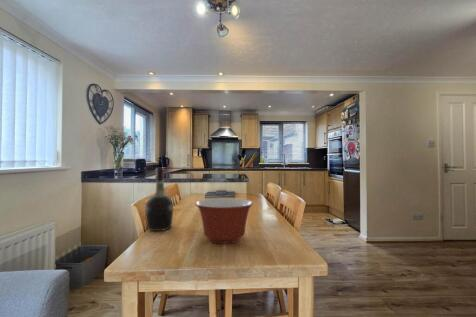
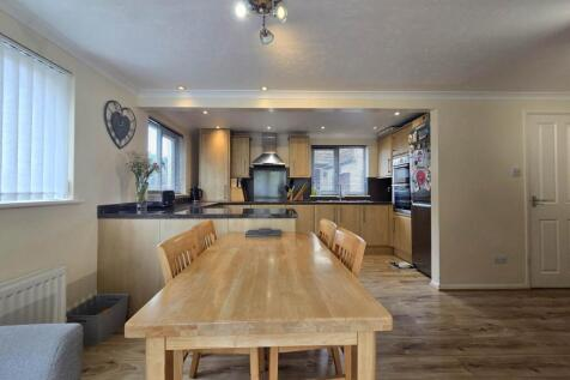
- cognac bottle (159, 197)
- mixing bowl (224, 220)
